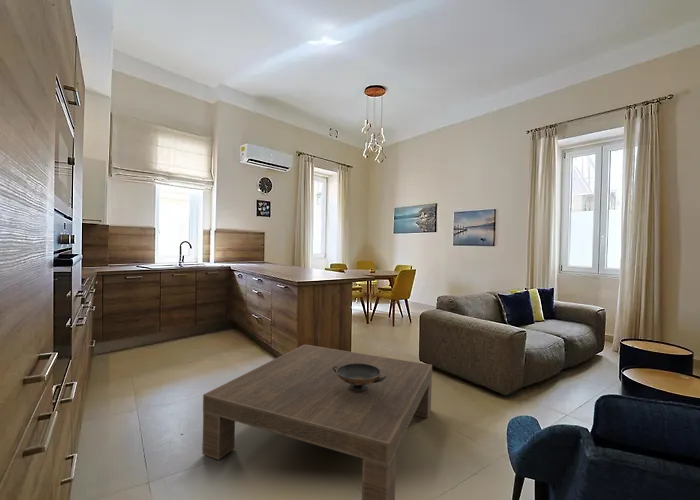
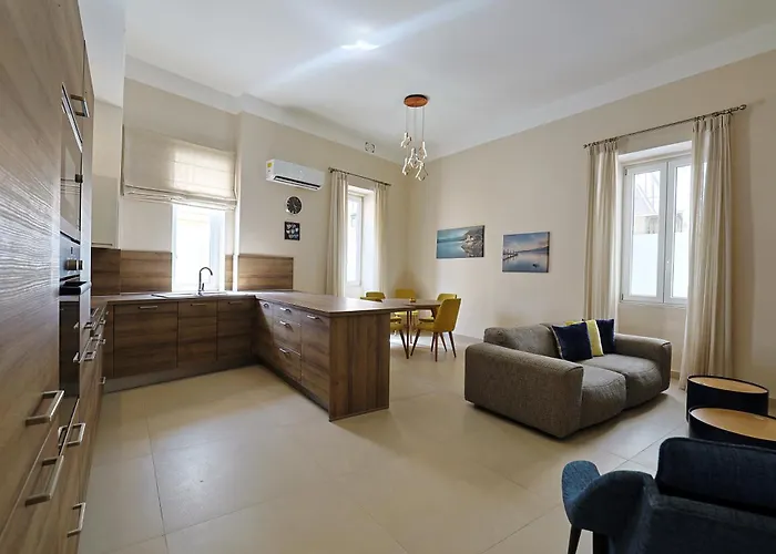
- decorative bowl (358, 378)
- coffee table (332, 403)
